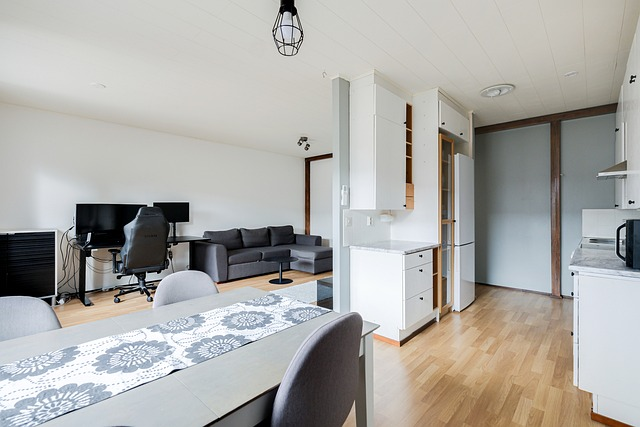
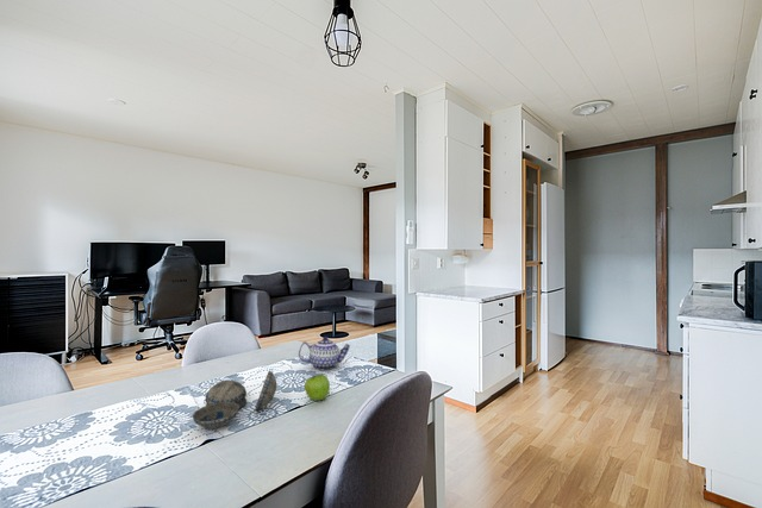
+ decorative bowl (232, 393)
+ fruit (317, 387)
+ teapot (324, 351)
